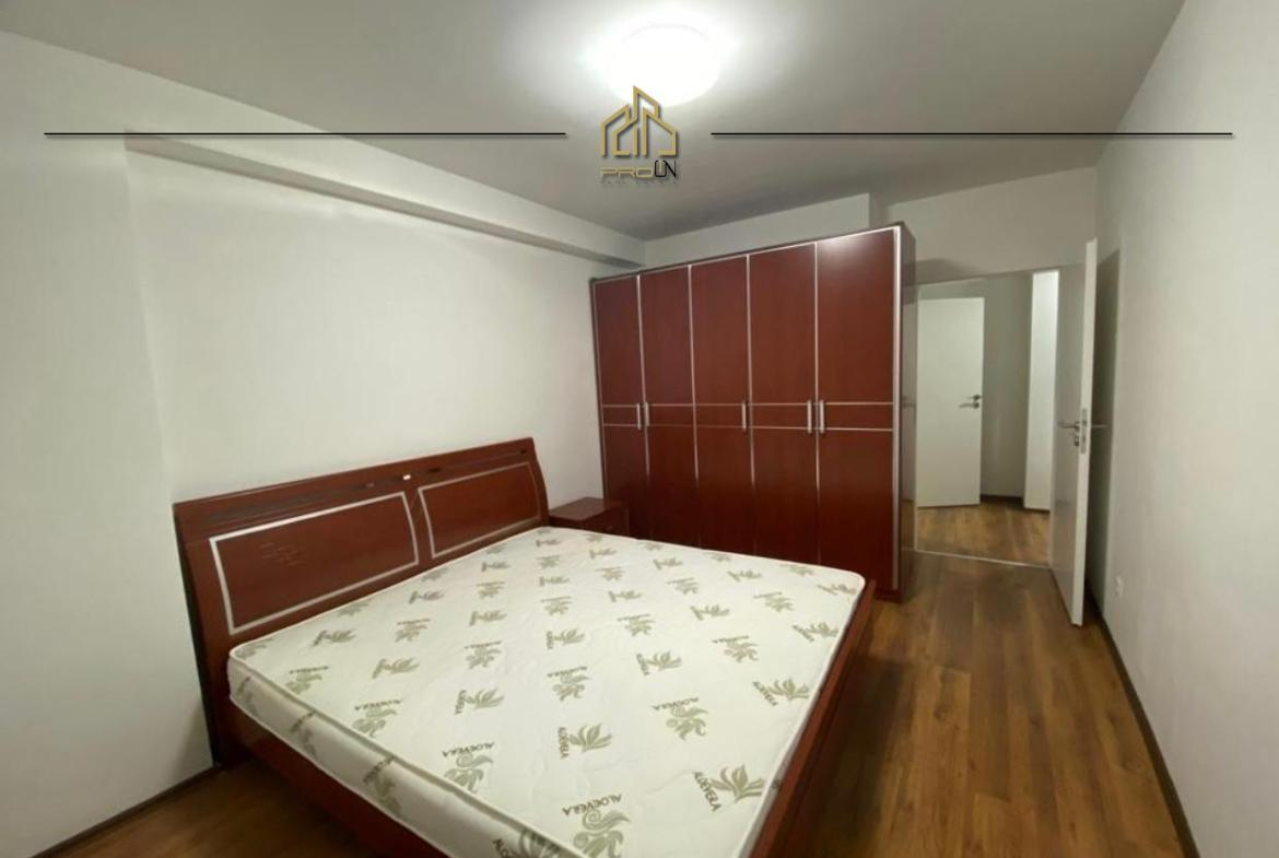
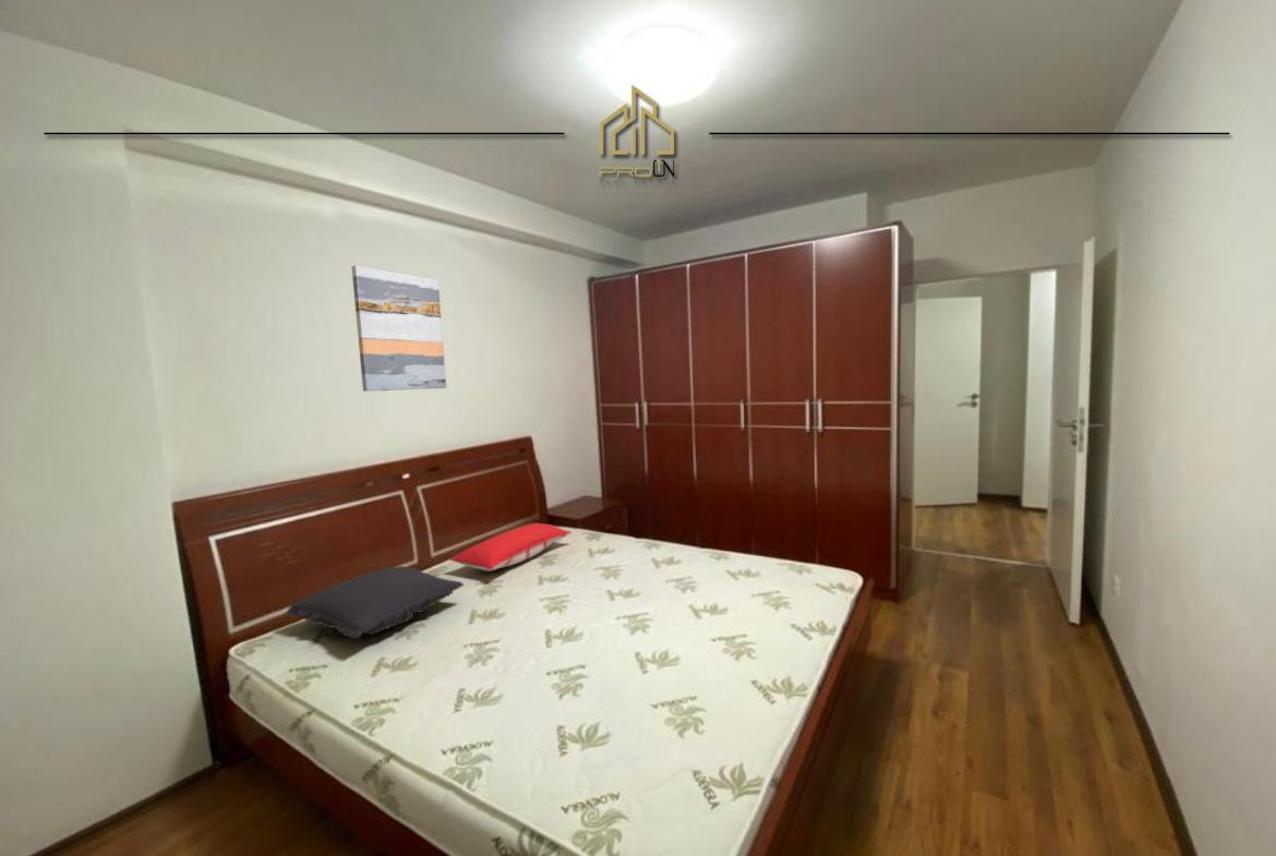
+ wall art (402, 331)
+ pillow (514, 545)
+ pillow (377, 598)
